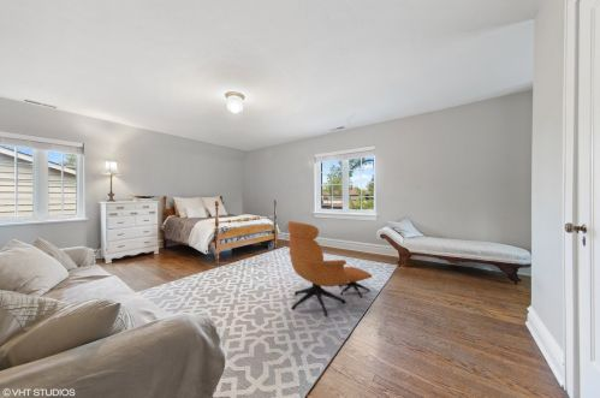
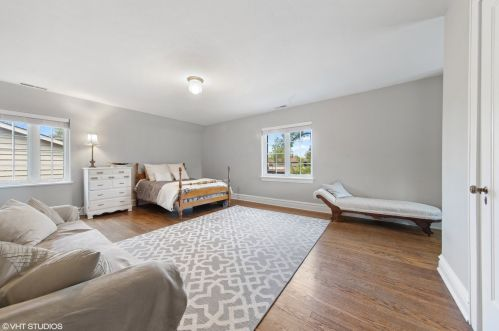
- armchair (331, 261)
